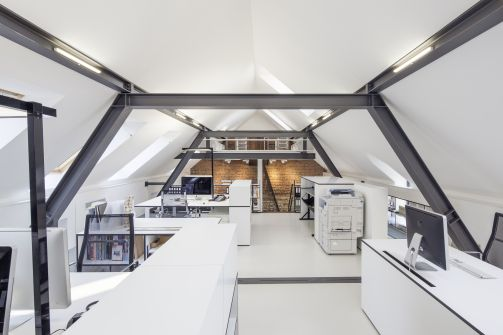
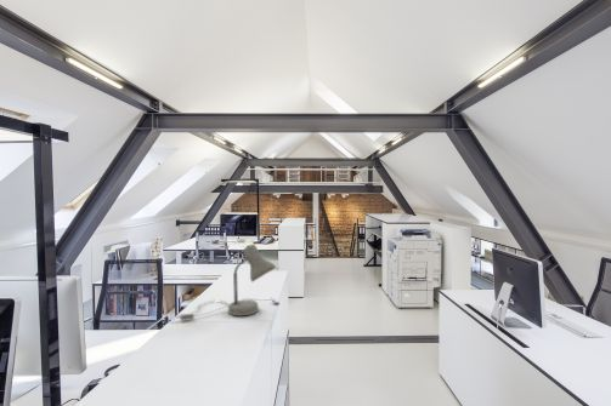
+ desk lamp (233, 278)
